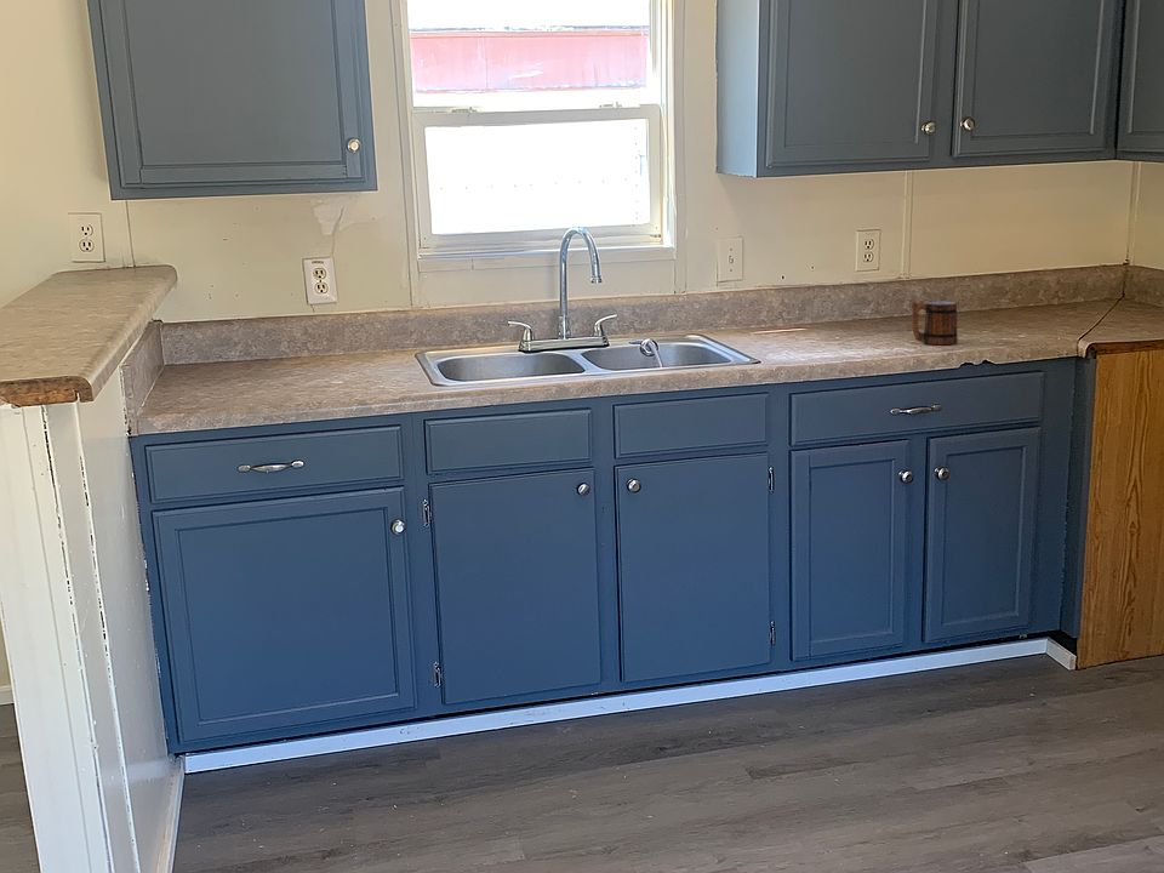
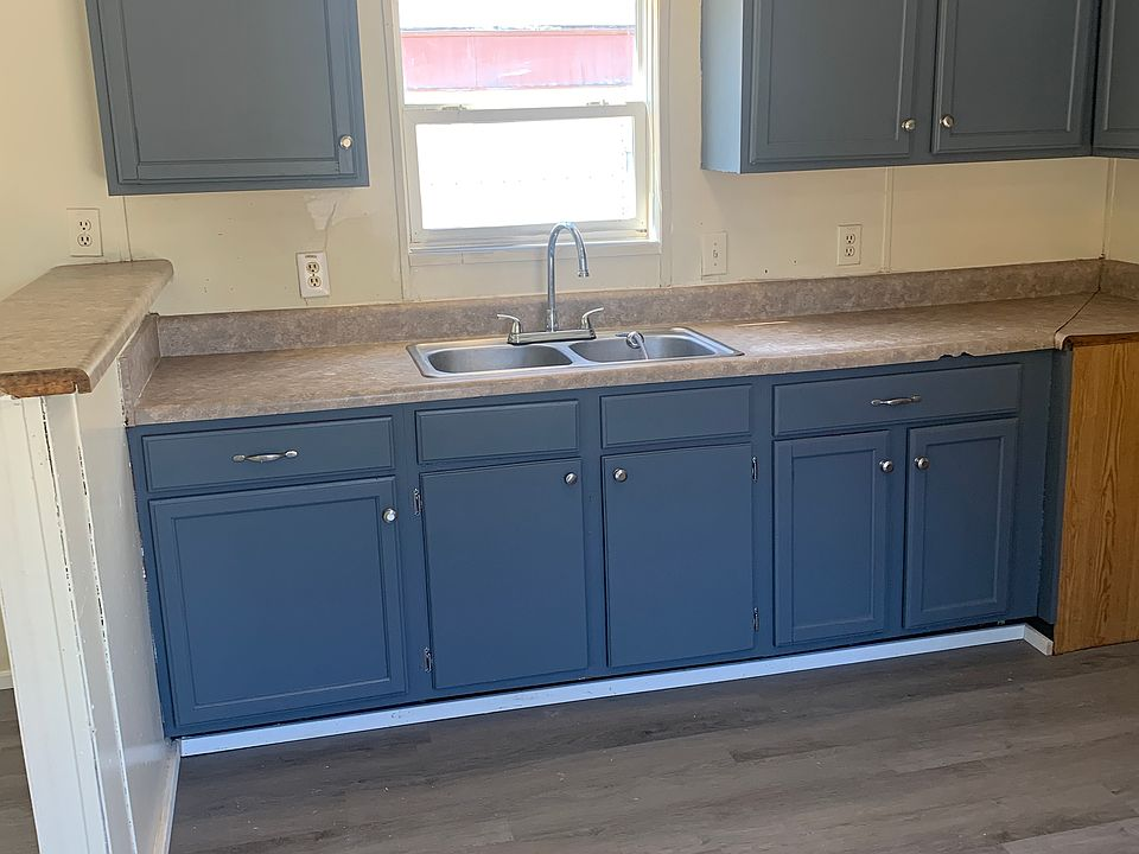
- mug (934, 321)
